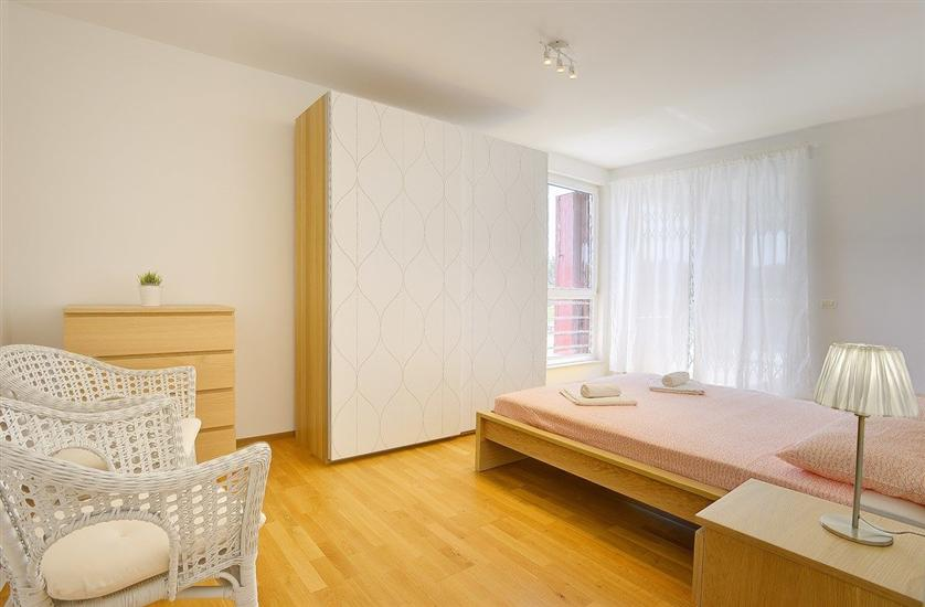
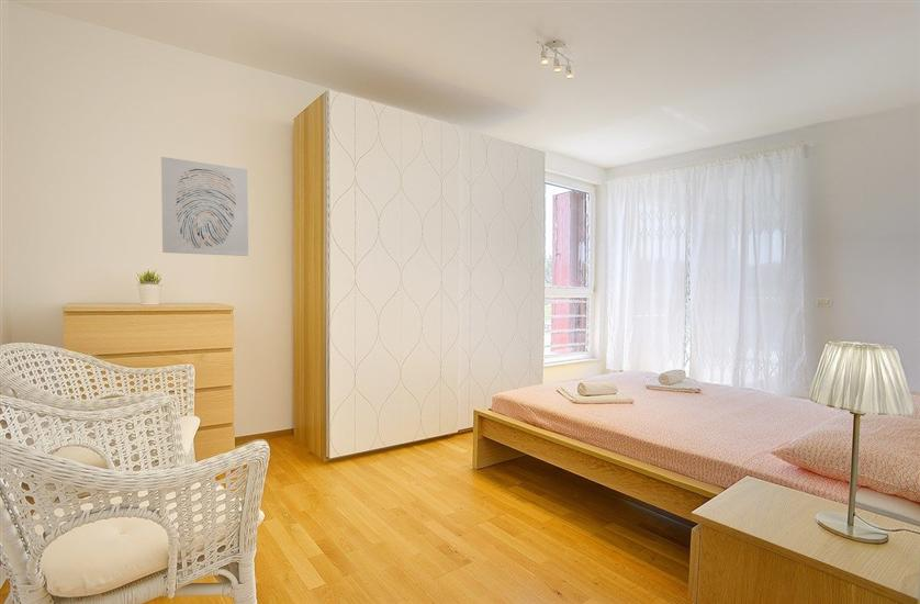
+ wall art (206, 209)
